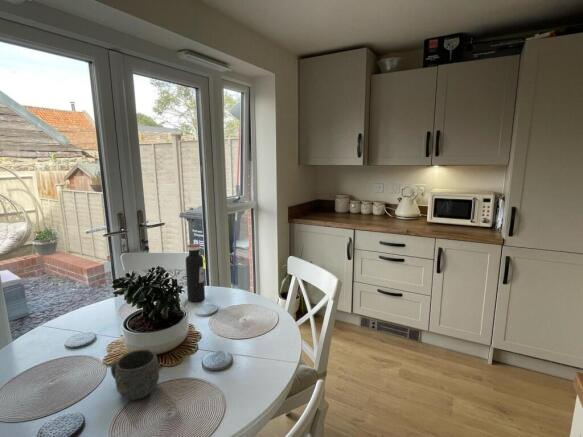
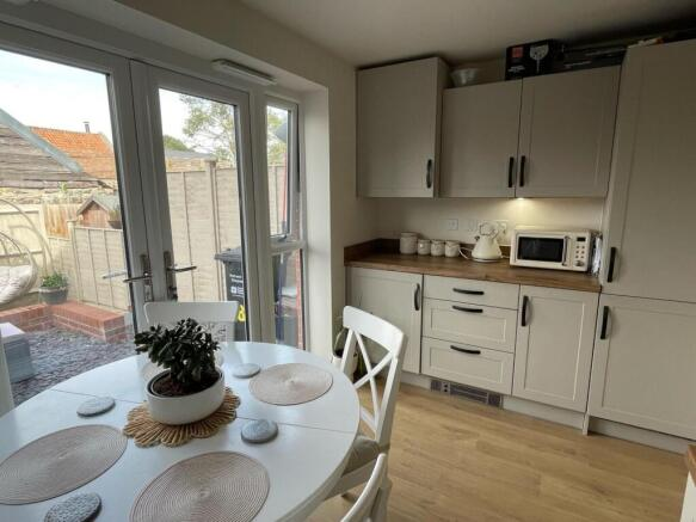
- water bottle (195, 272)
- mug (132, 374)
